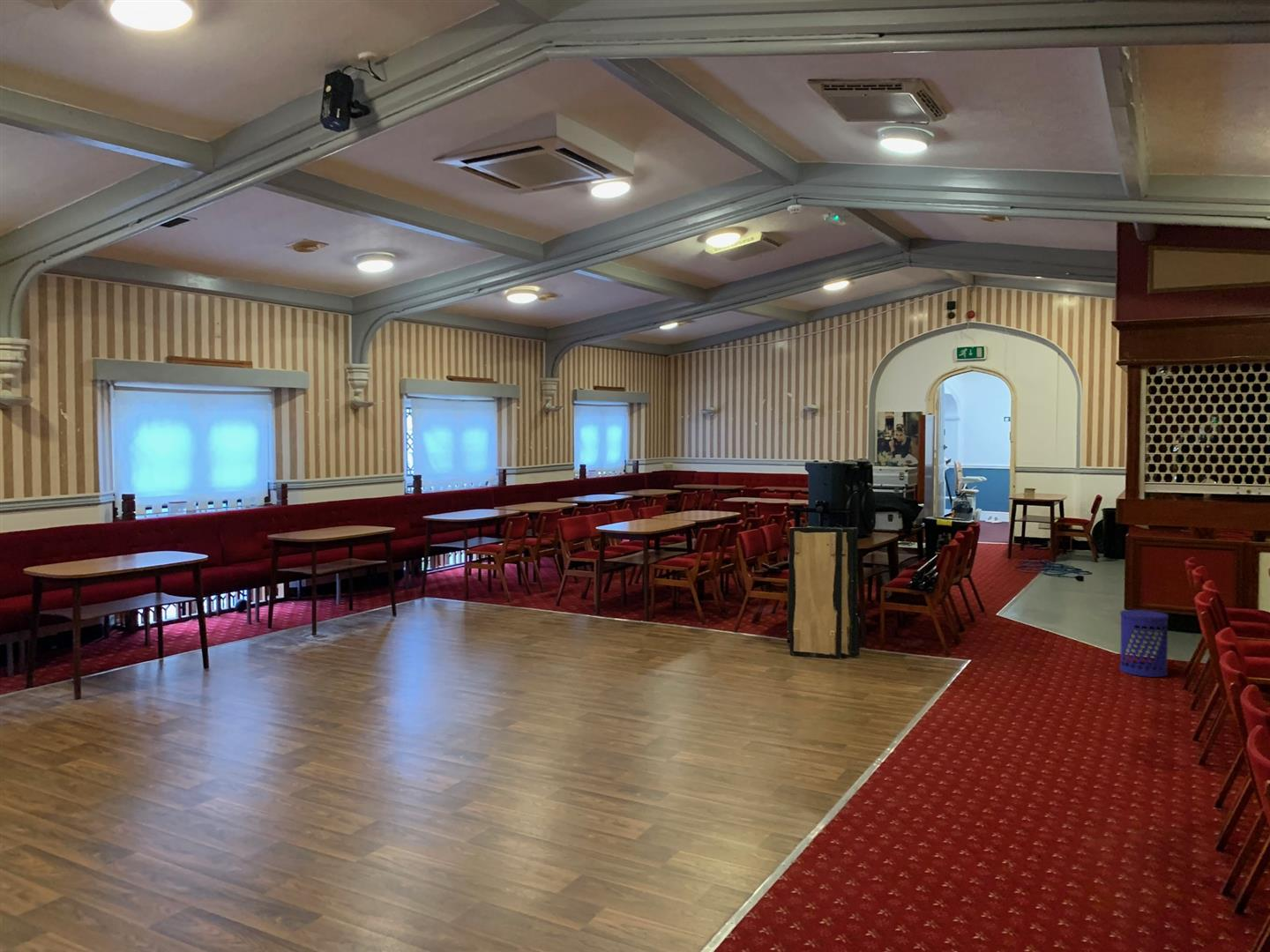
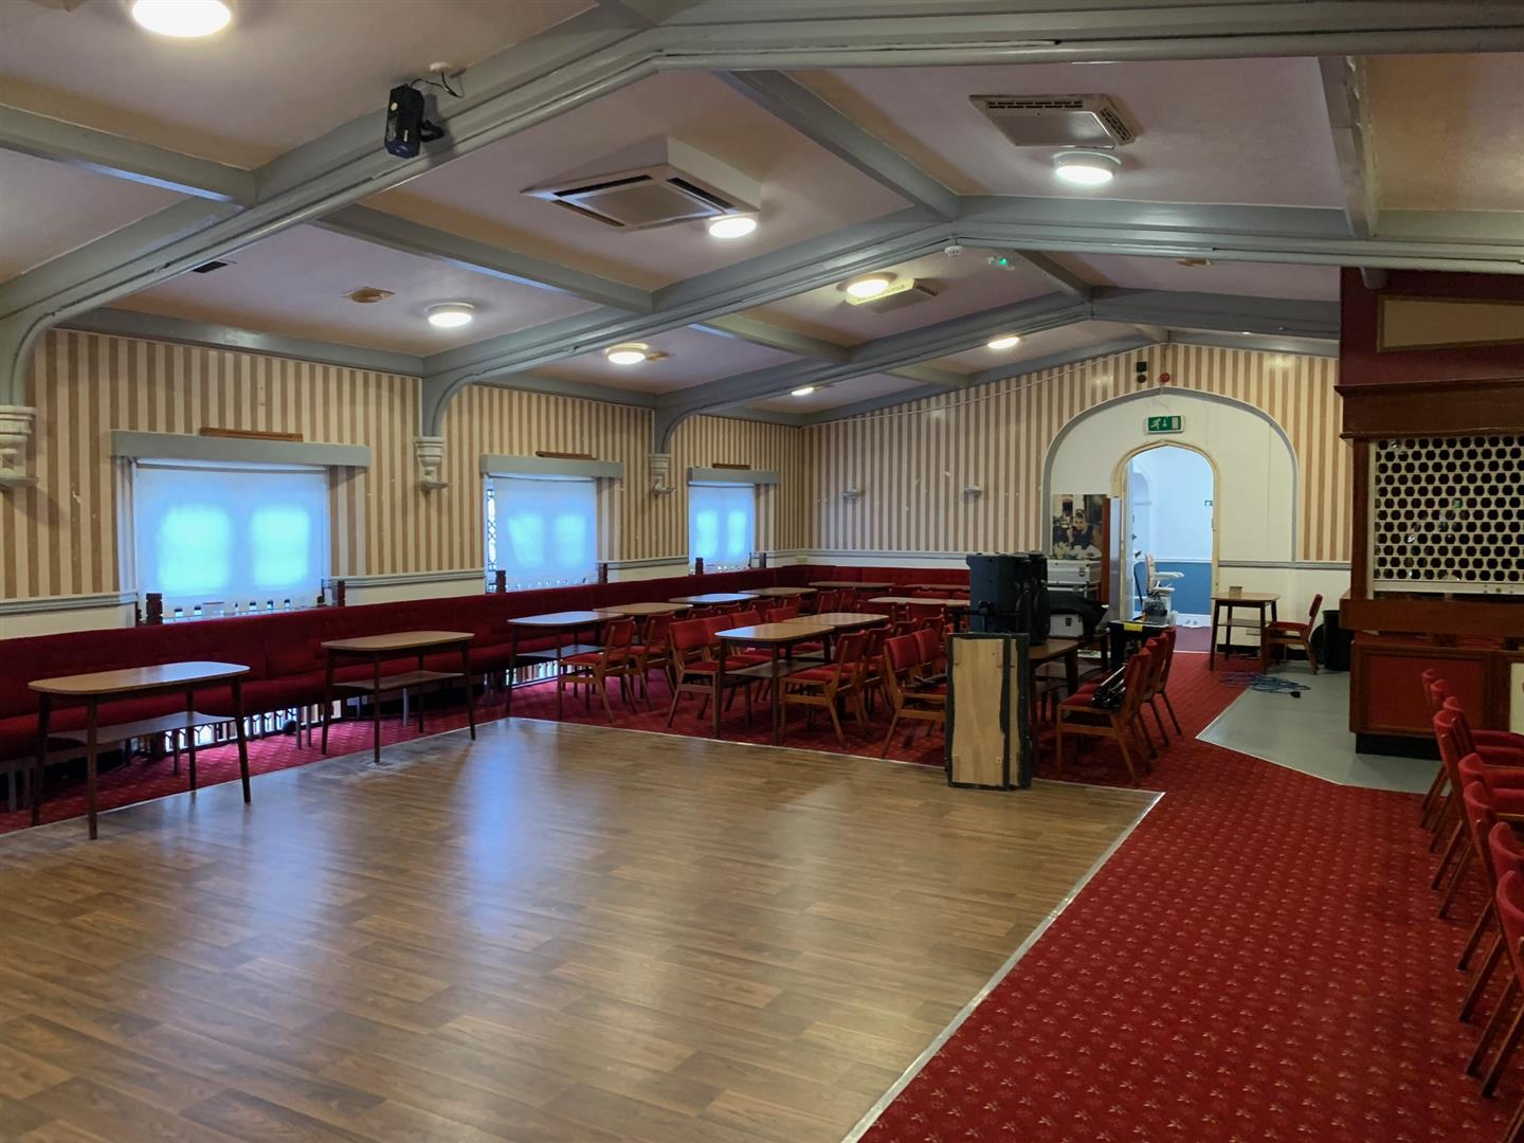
- waste bin (1143, 643)
